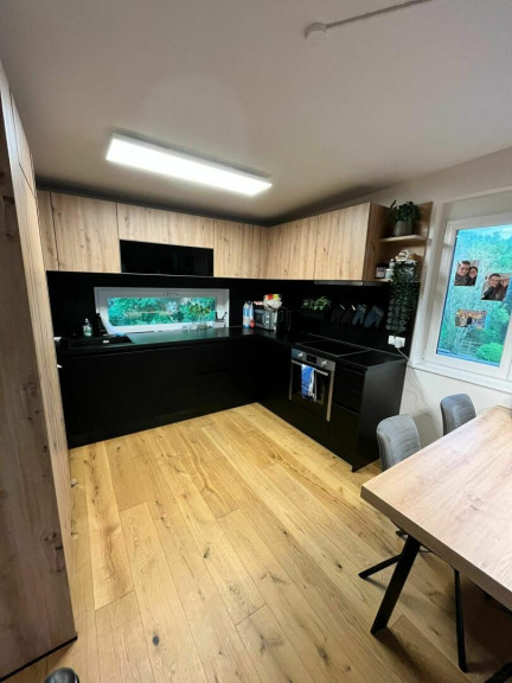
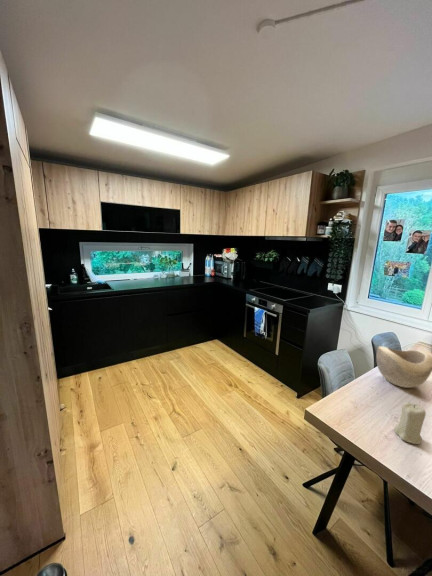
+ decorative bowl (401, 366)
+ candle (411, 420)
